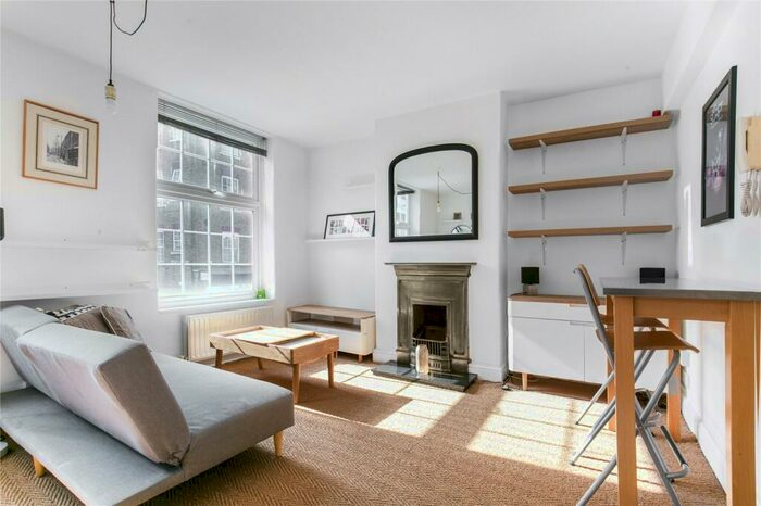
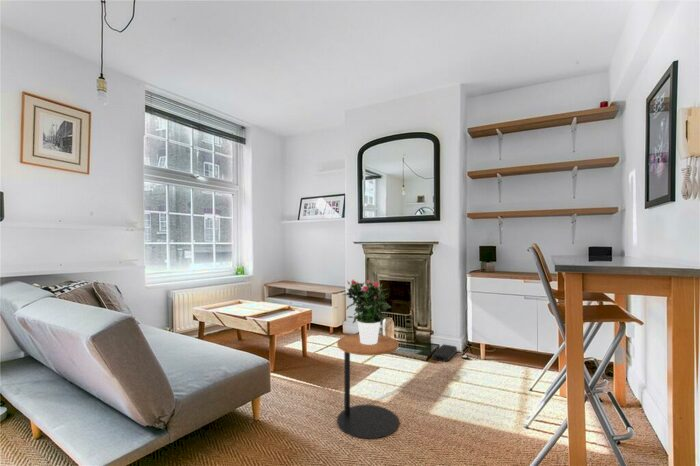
+ potted flower (367, 310)
+ side table (349, 381)
+ power bank (444, 352)
